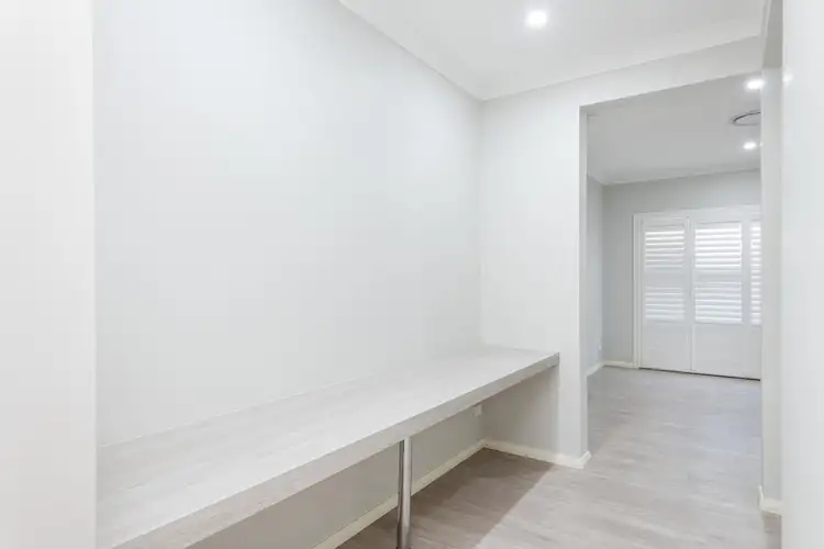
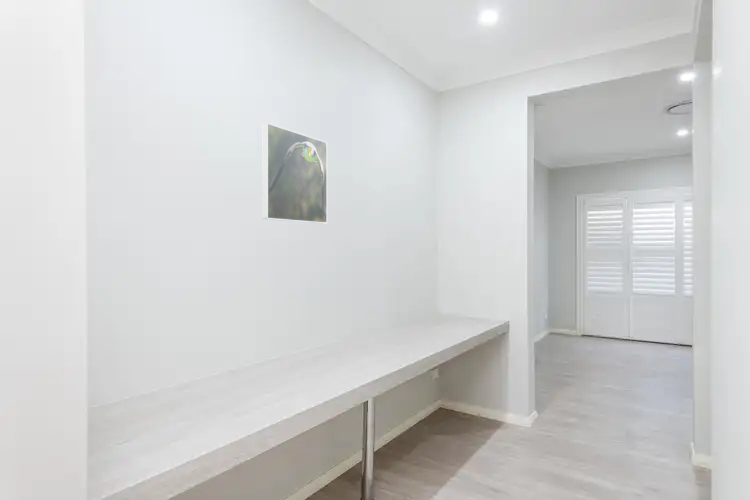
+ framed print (297, 177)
